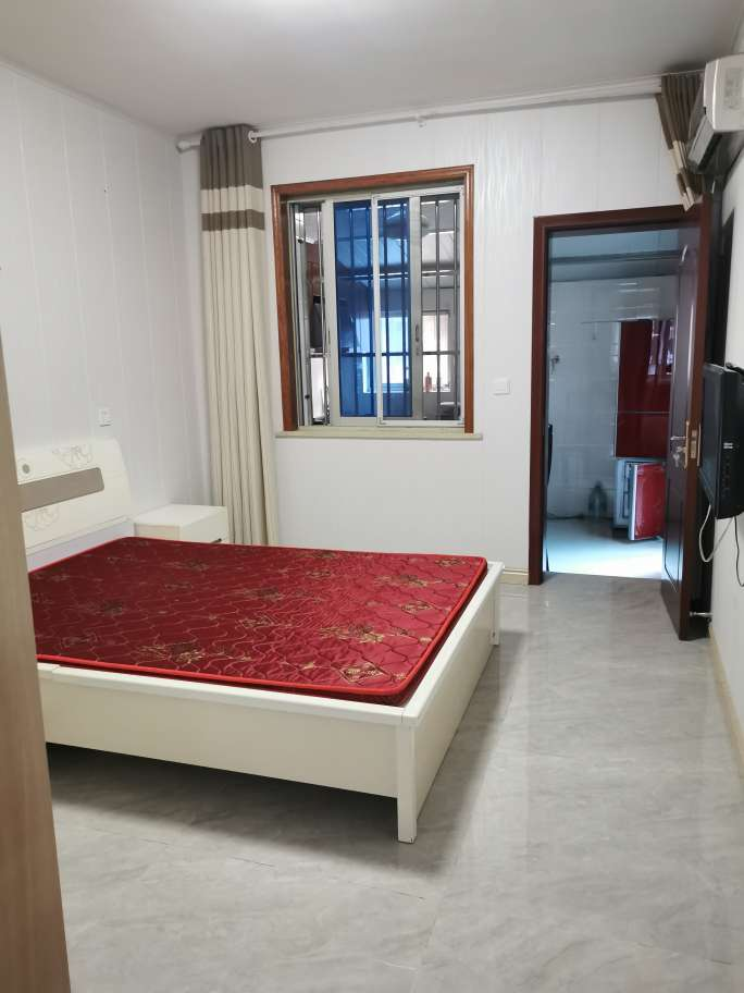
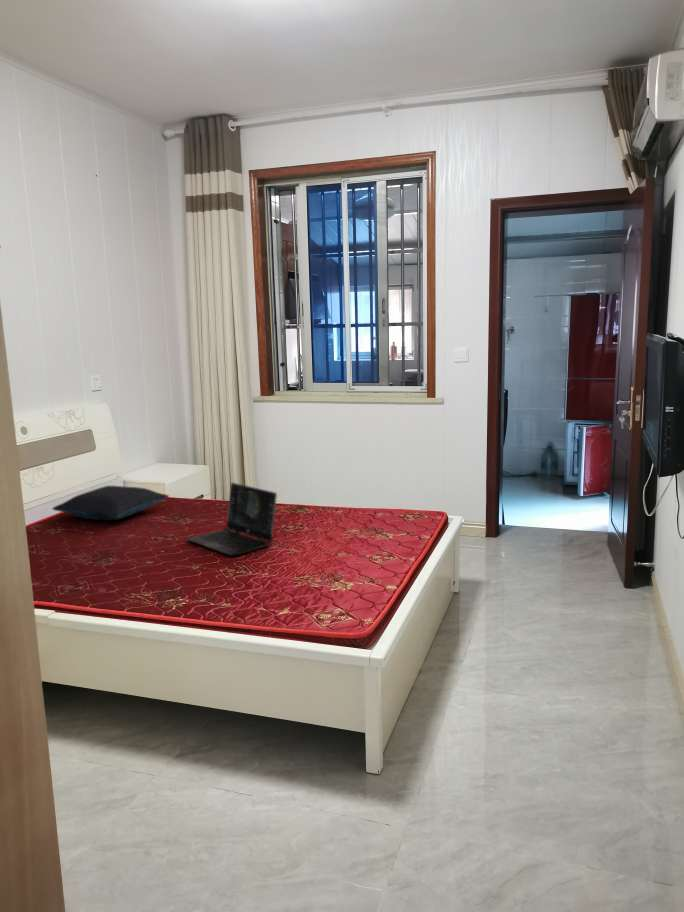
+ laptop computer (231, 517)
+ pillow (111, 502)
